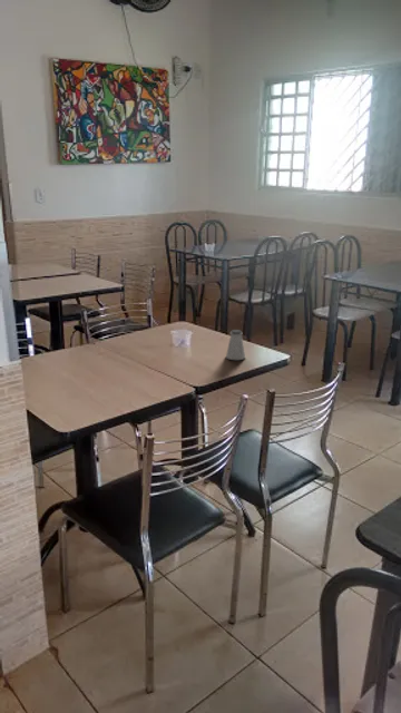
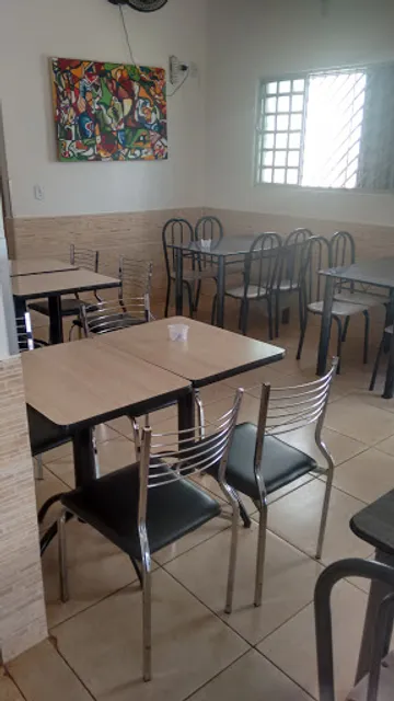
- saltshaker (235, 343)
